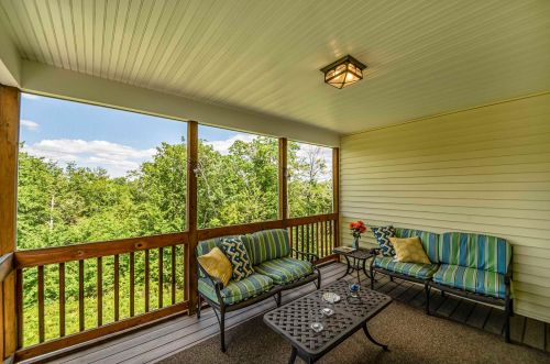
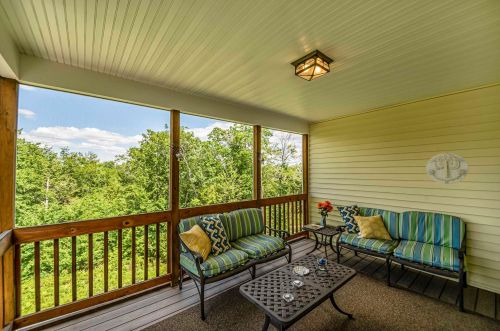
+ wall decoration (445, 168)
